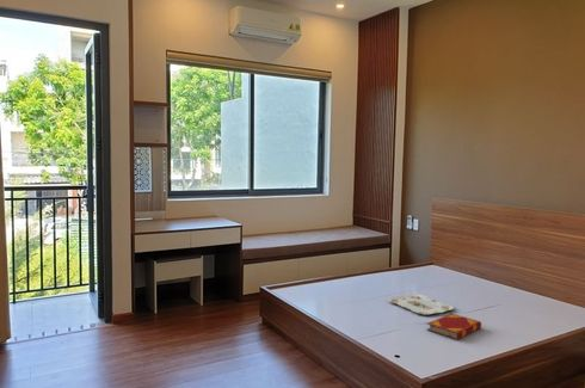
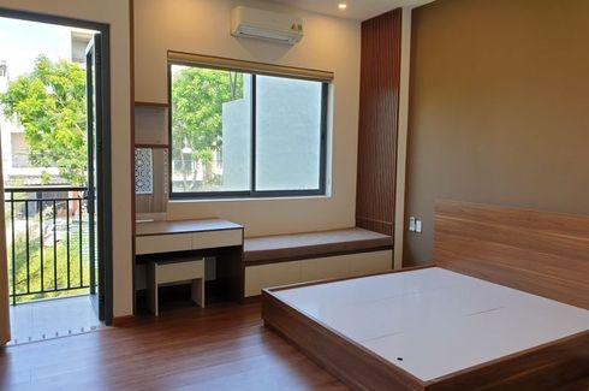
- serving tray (419, 303)
- hardback book (454, 325)
